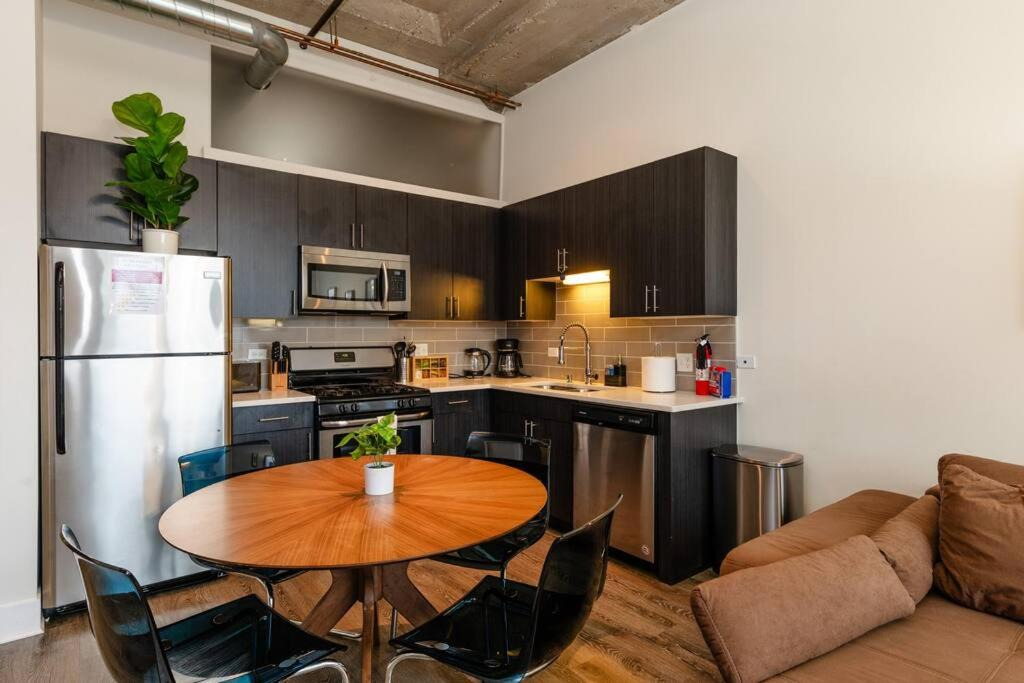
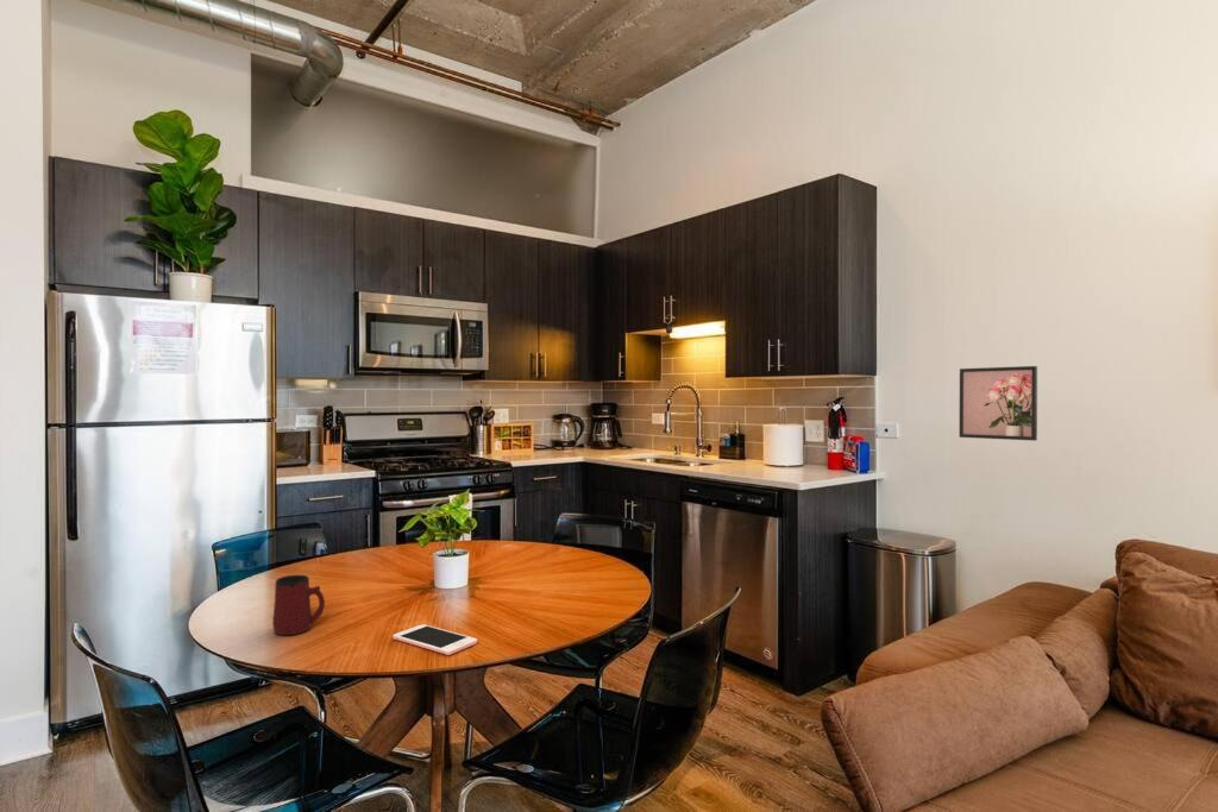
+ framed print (997, 403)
+ mug (299, 603)
+ cell phone (434, 638)
